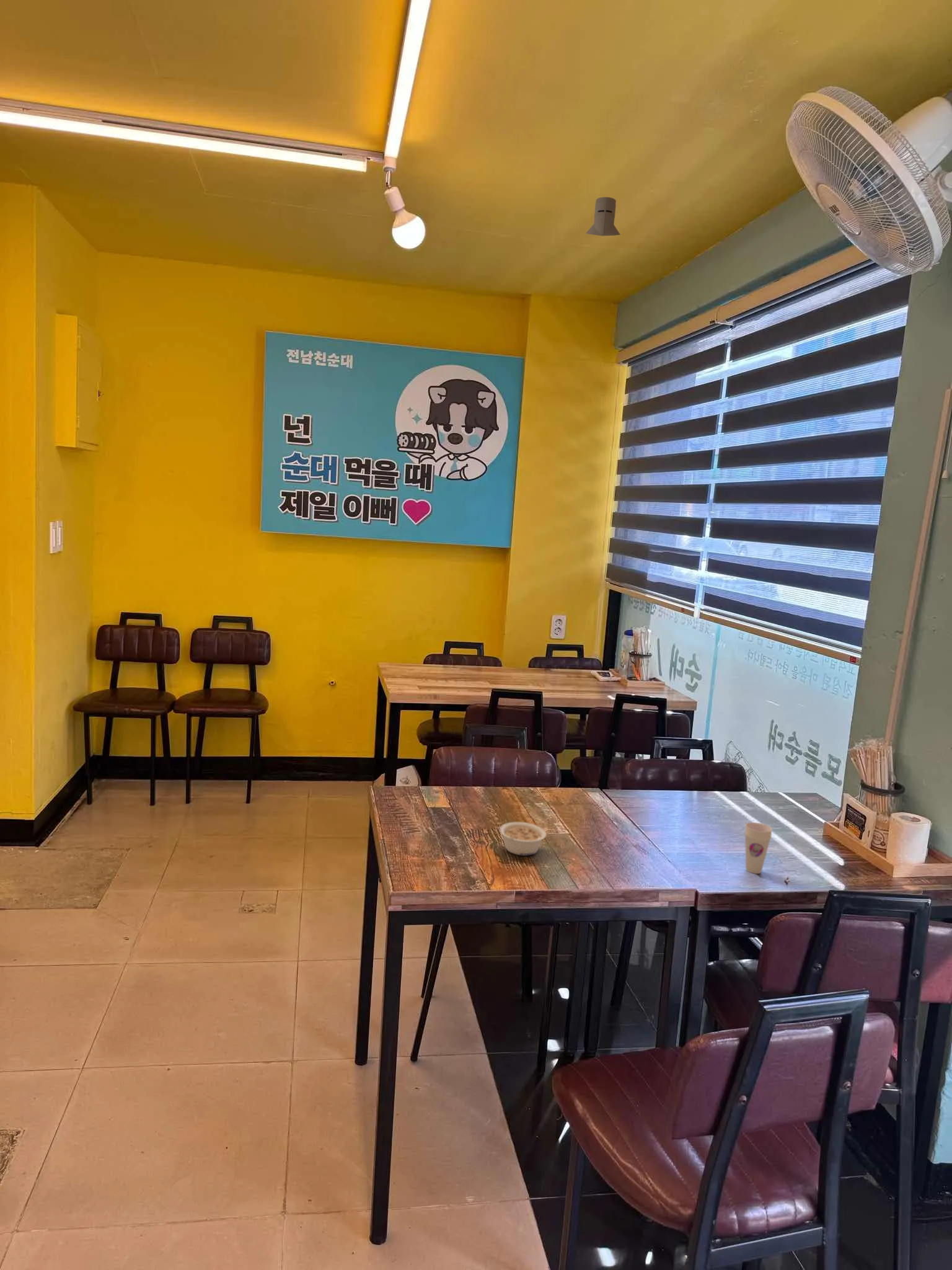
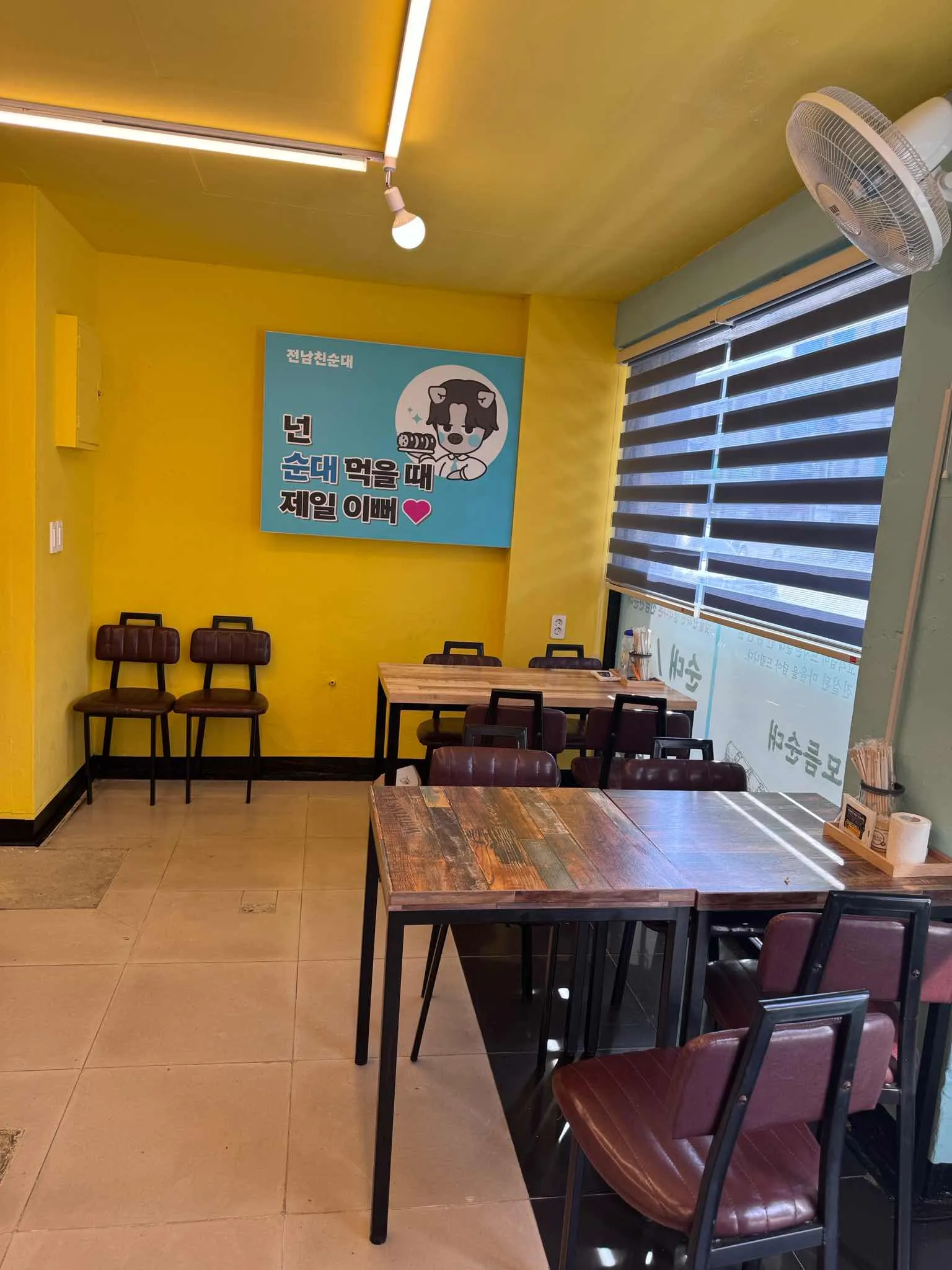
- cup (756, 849)
- knight helmet (604, 220)
- legume (522, 839)
